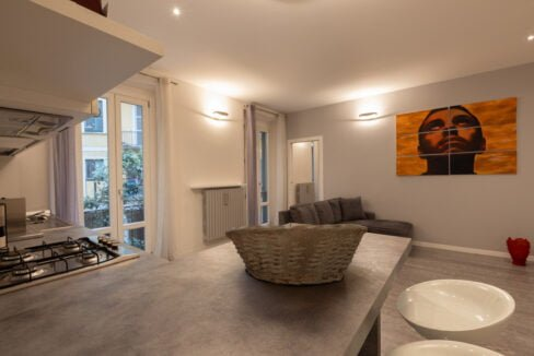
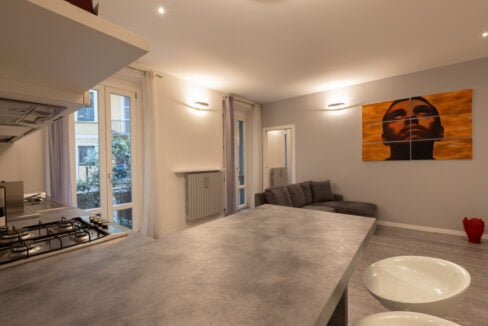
- fruit basket (294, 242)
